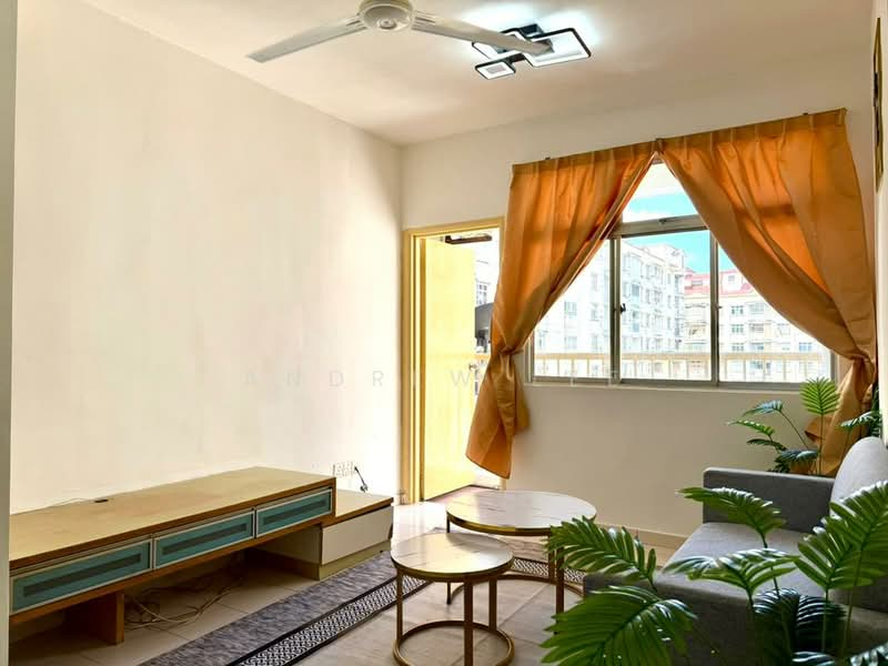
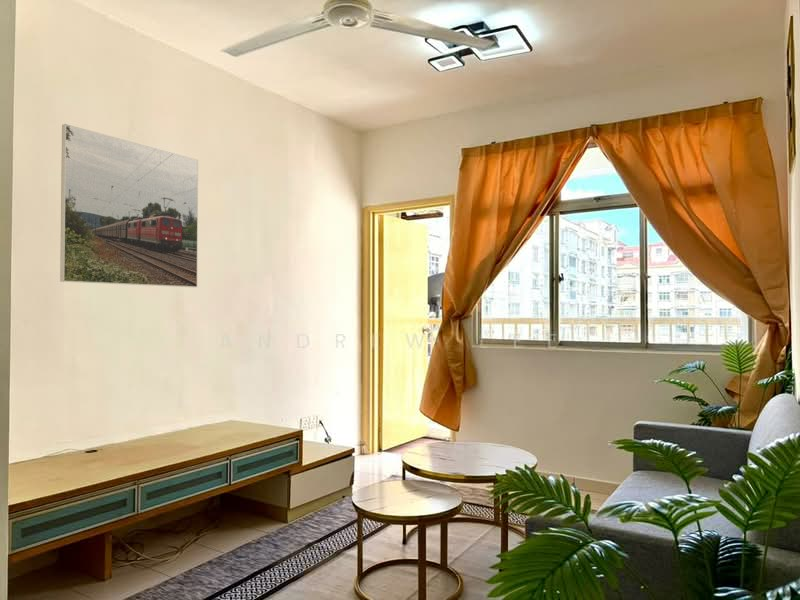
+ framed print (136, 214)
